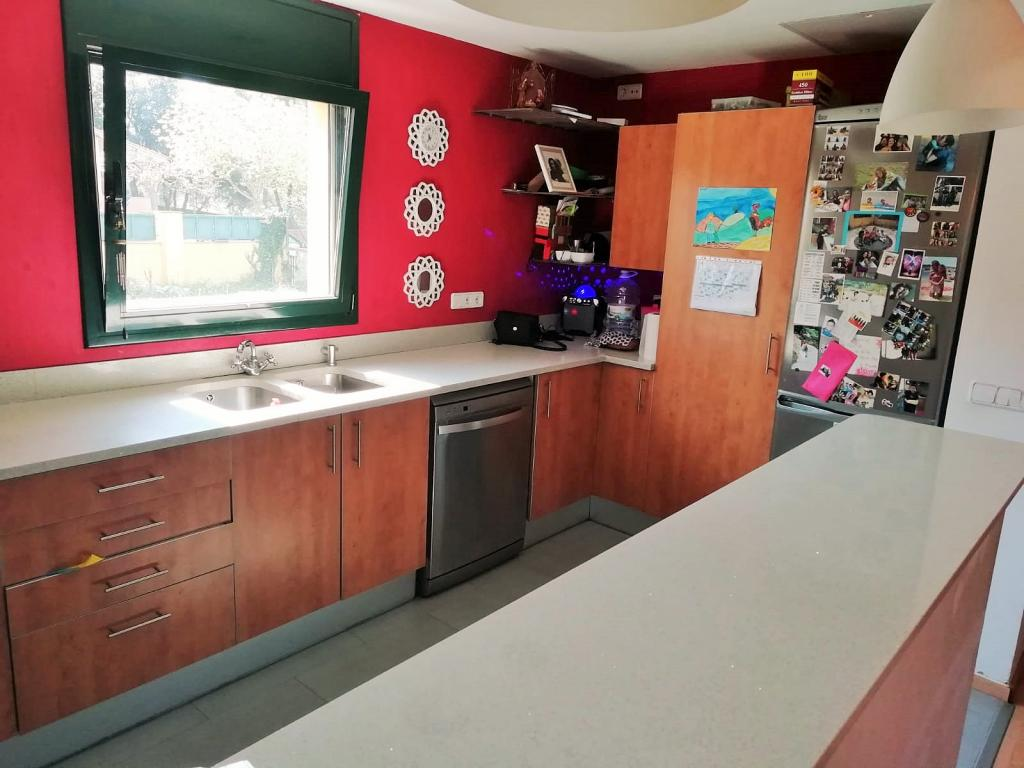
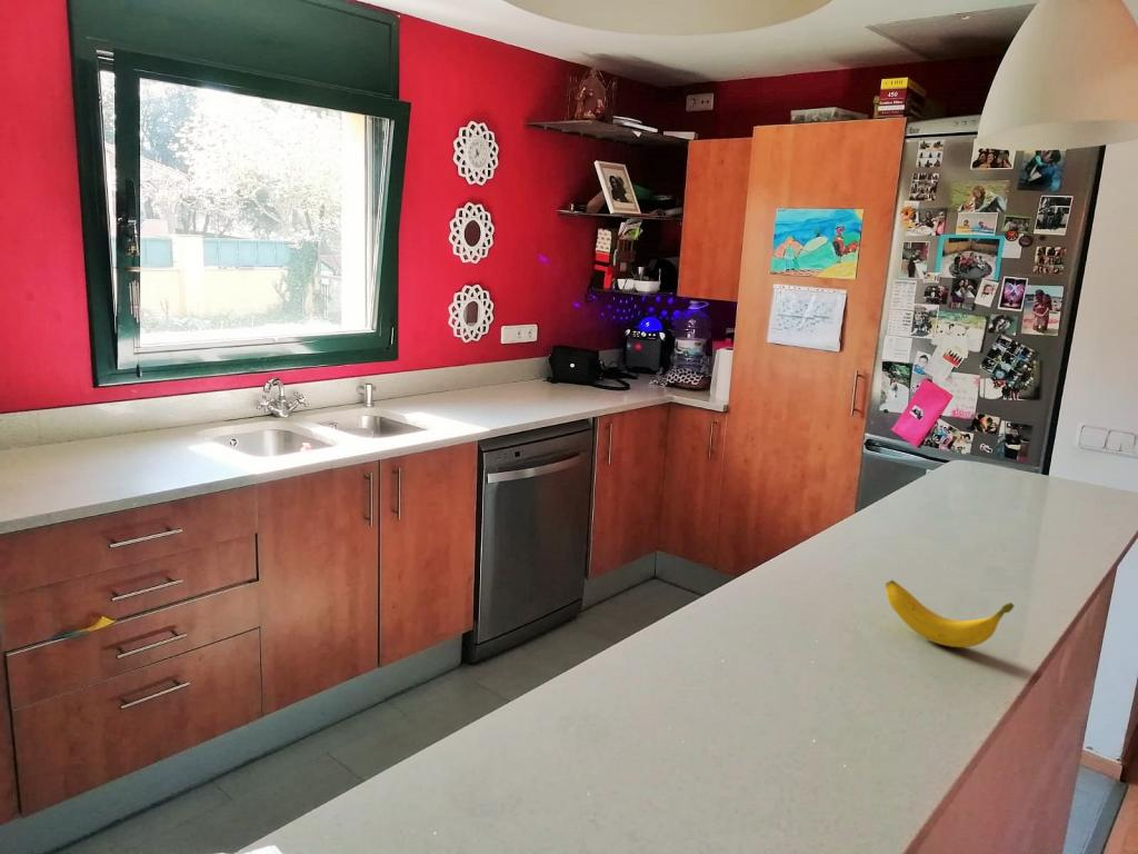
+ banana (941, 616)
